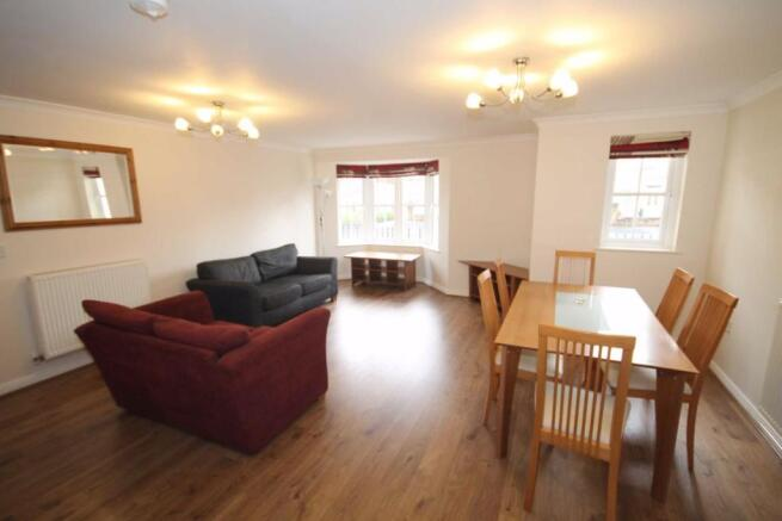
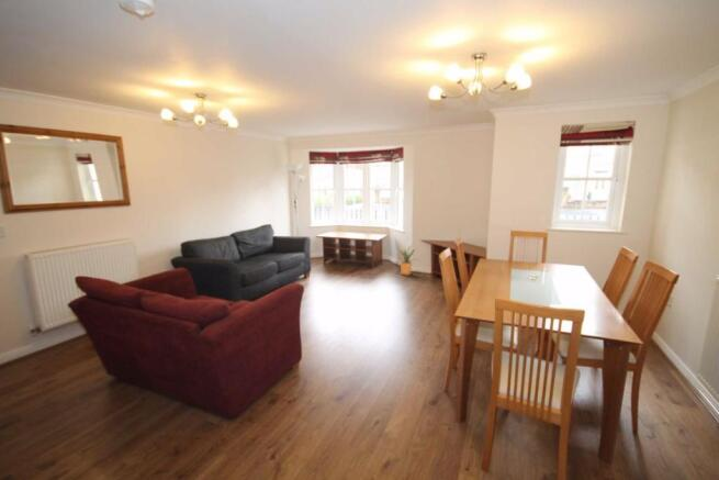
+ house plant (405, 258)
